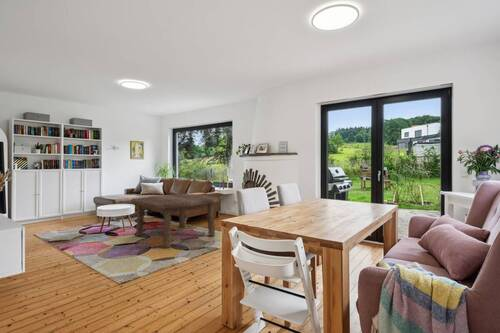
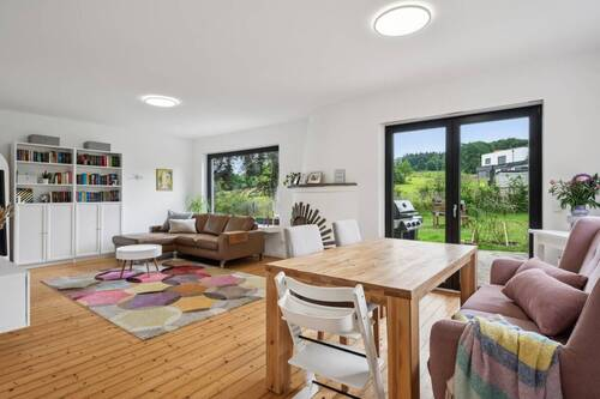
- coffee table (173, 214)
